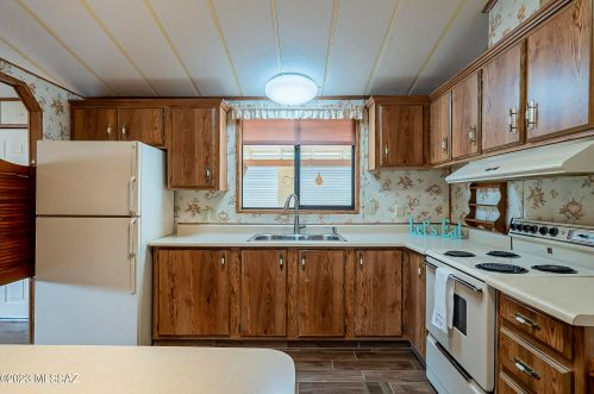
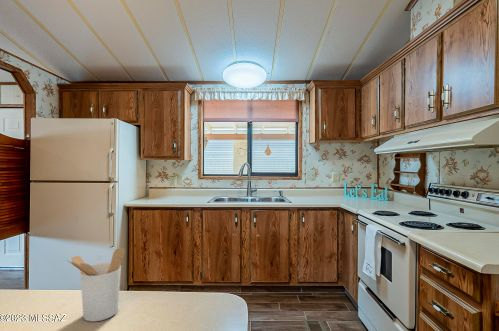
+ utensil holder (94, 284)
